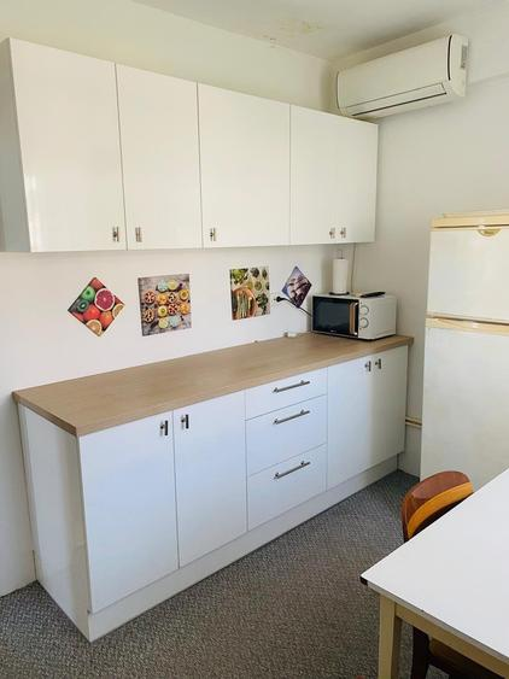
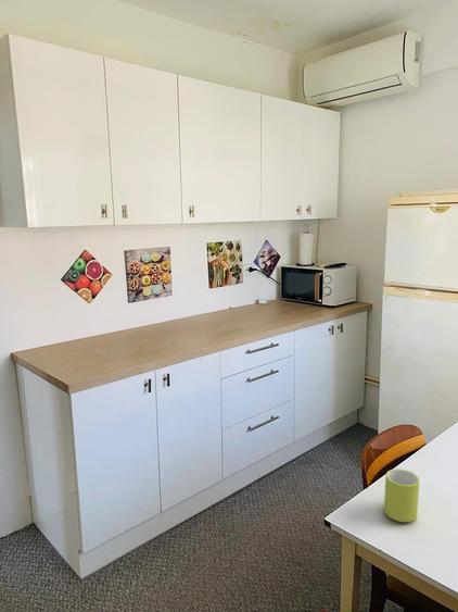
+ mug (404, 491)
